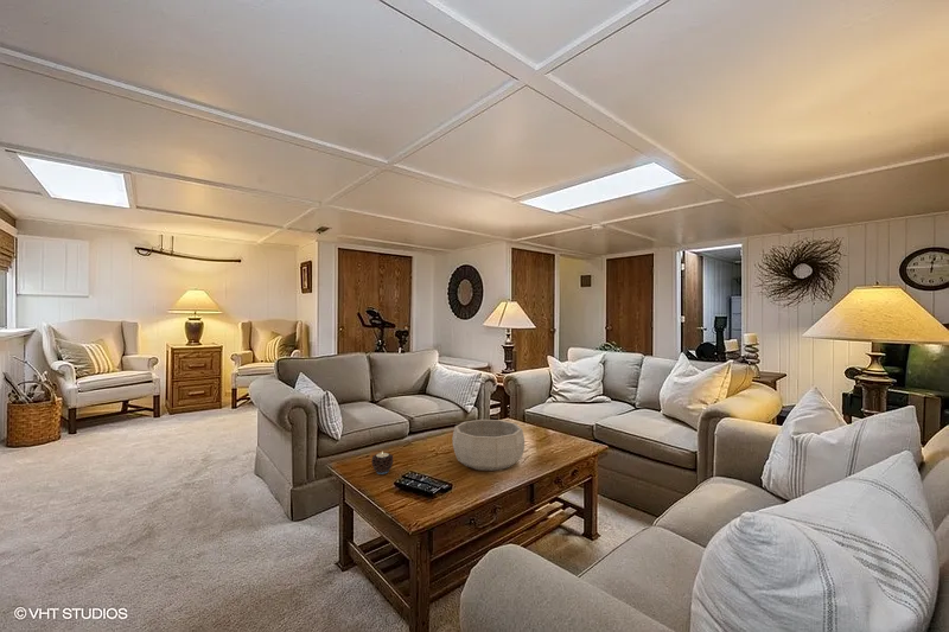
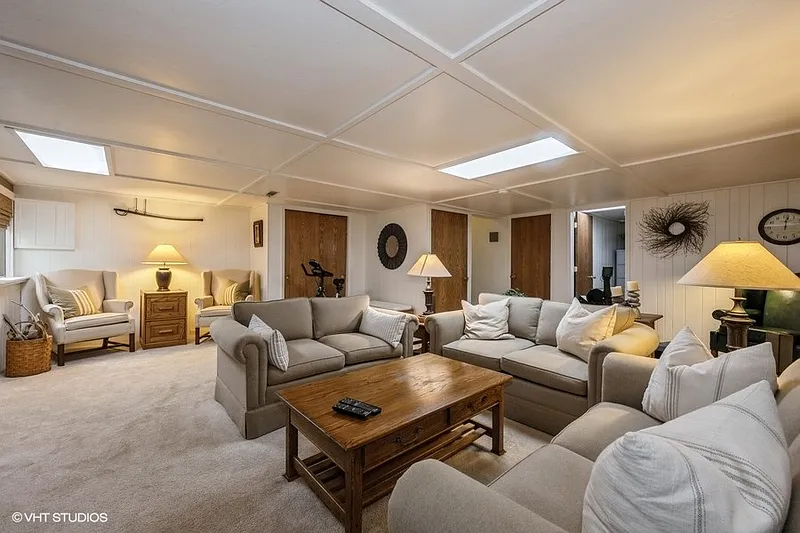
- decorative bowl (488, 443)
- candle (382, 461)
